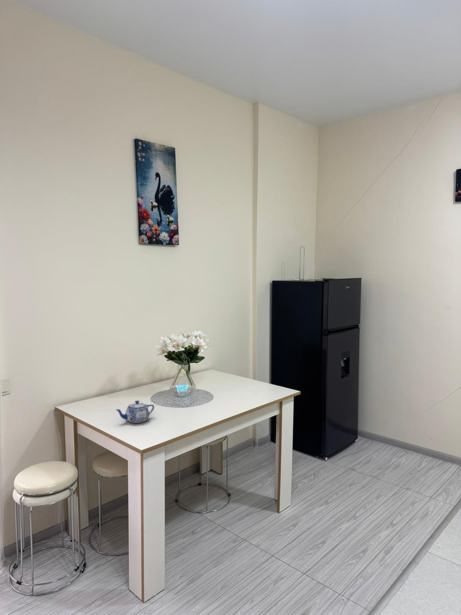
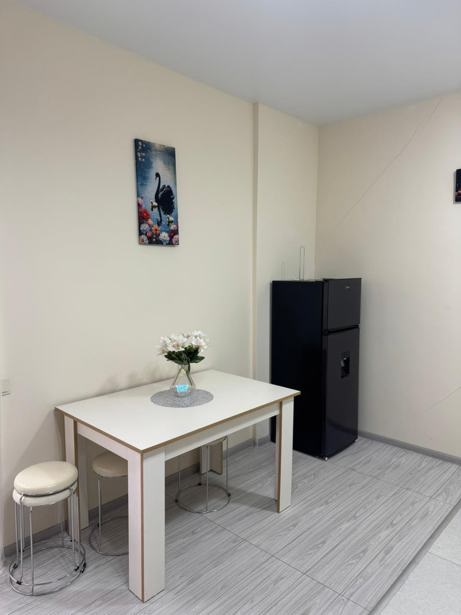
- teapot (135, 411)
